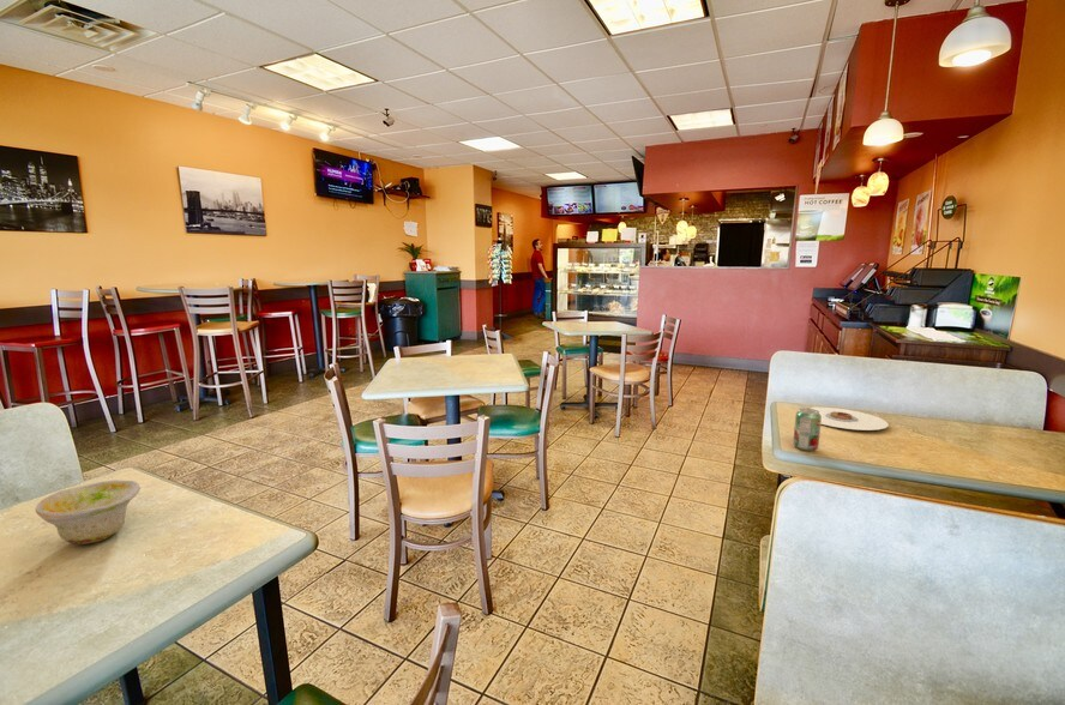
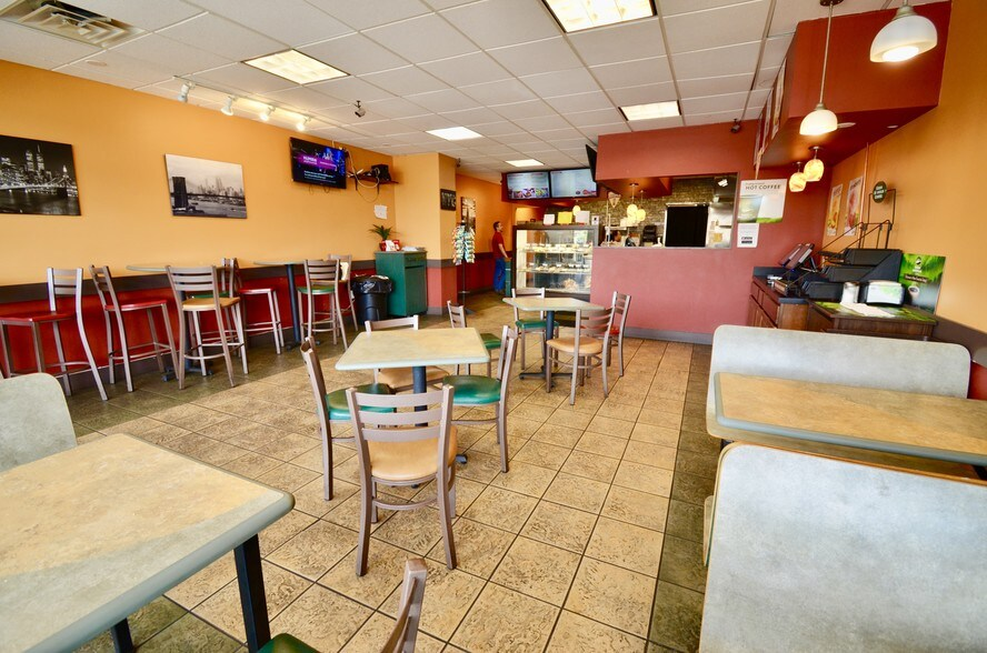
- beverage can (807, 429)
- plate (841, 415)
- bowl (94, 513)
